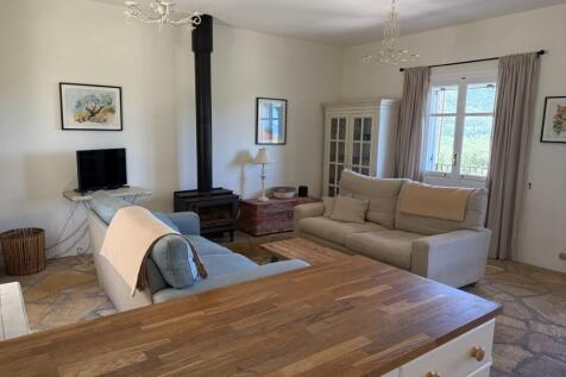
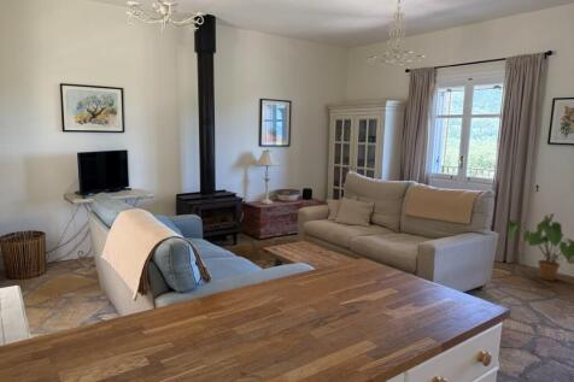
+ house plant (541, 248)
